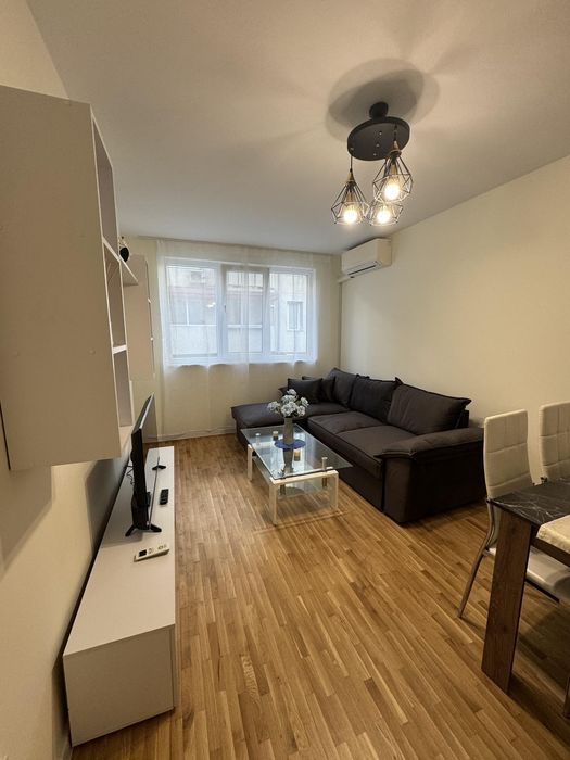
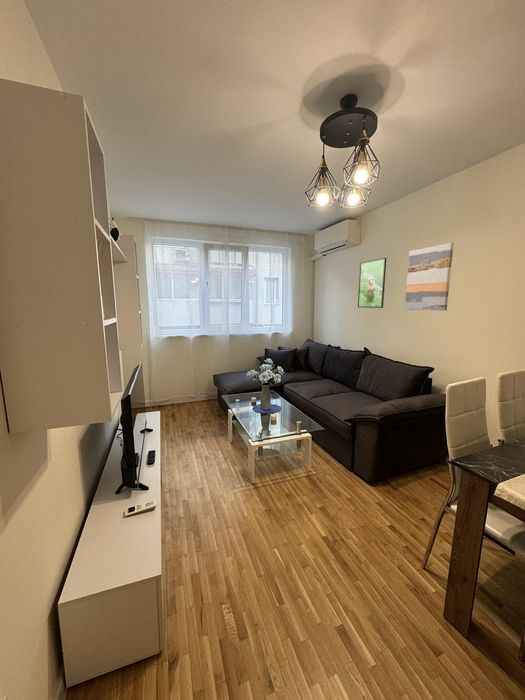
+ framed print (371, 284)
+ wall art (427, 279)
